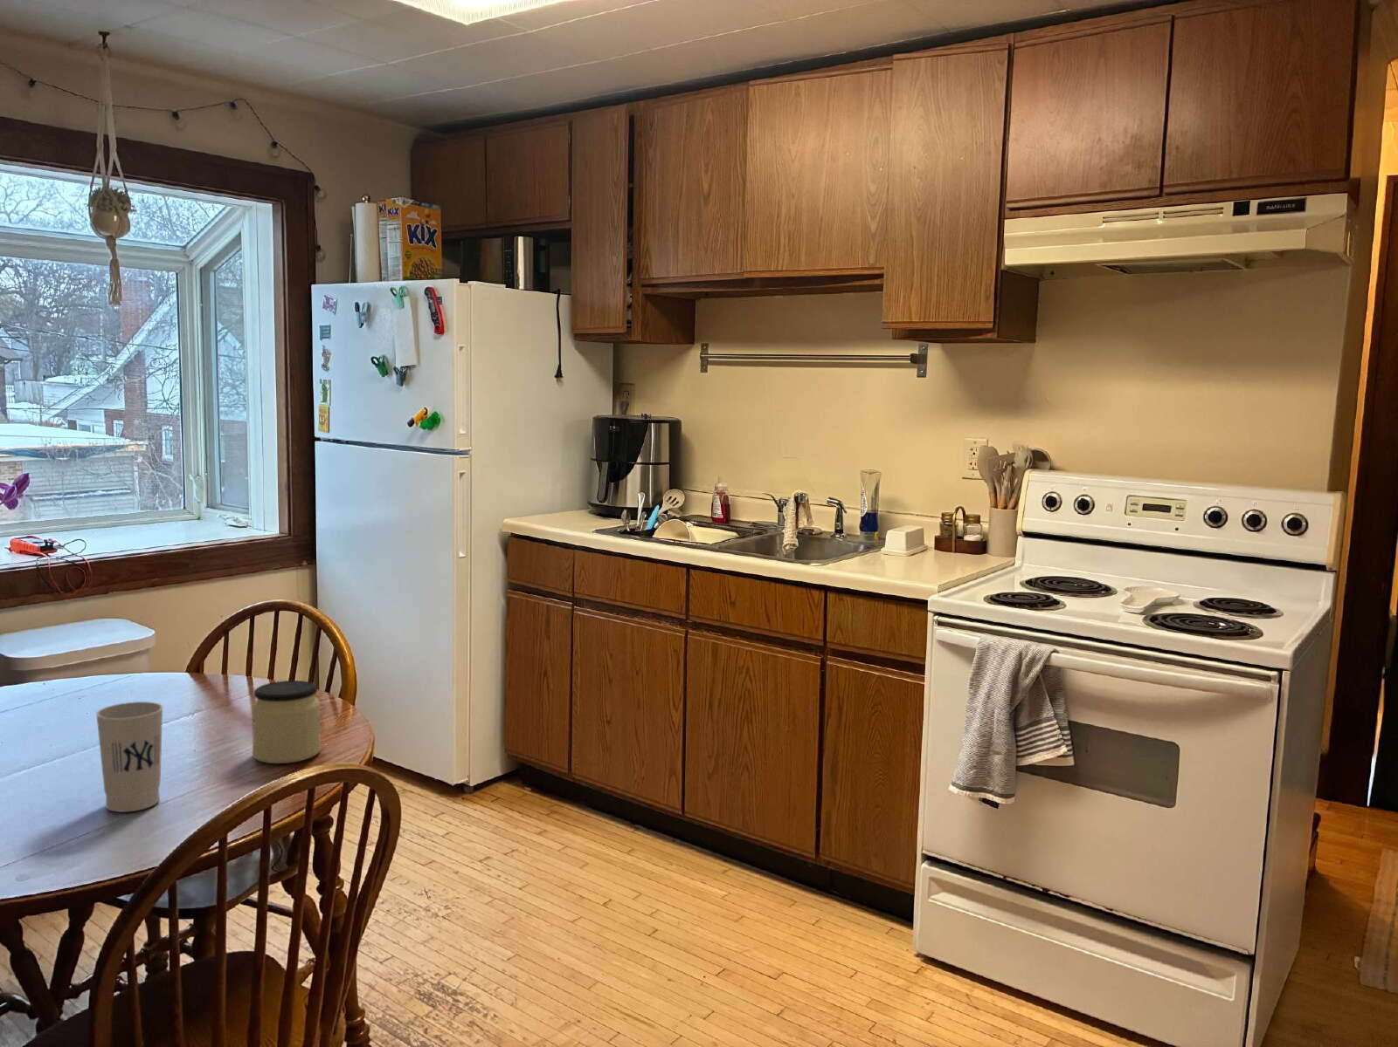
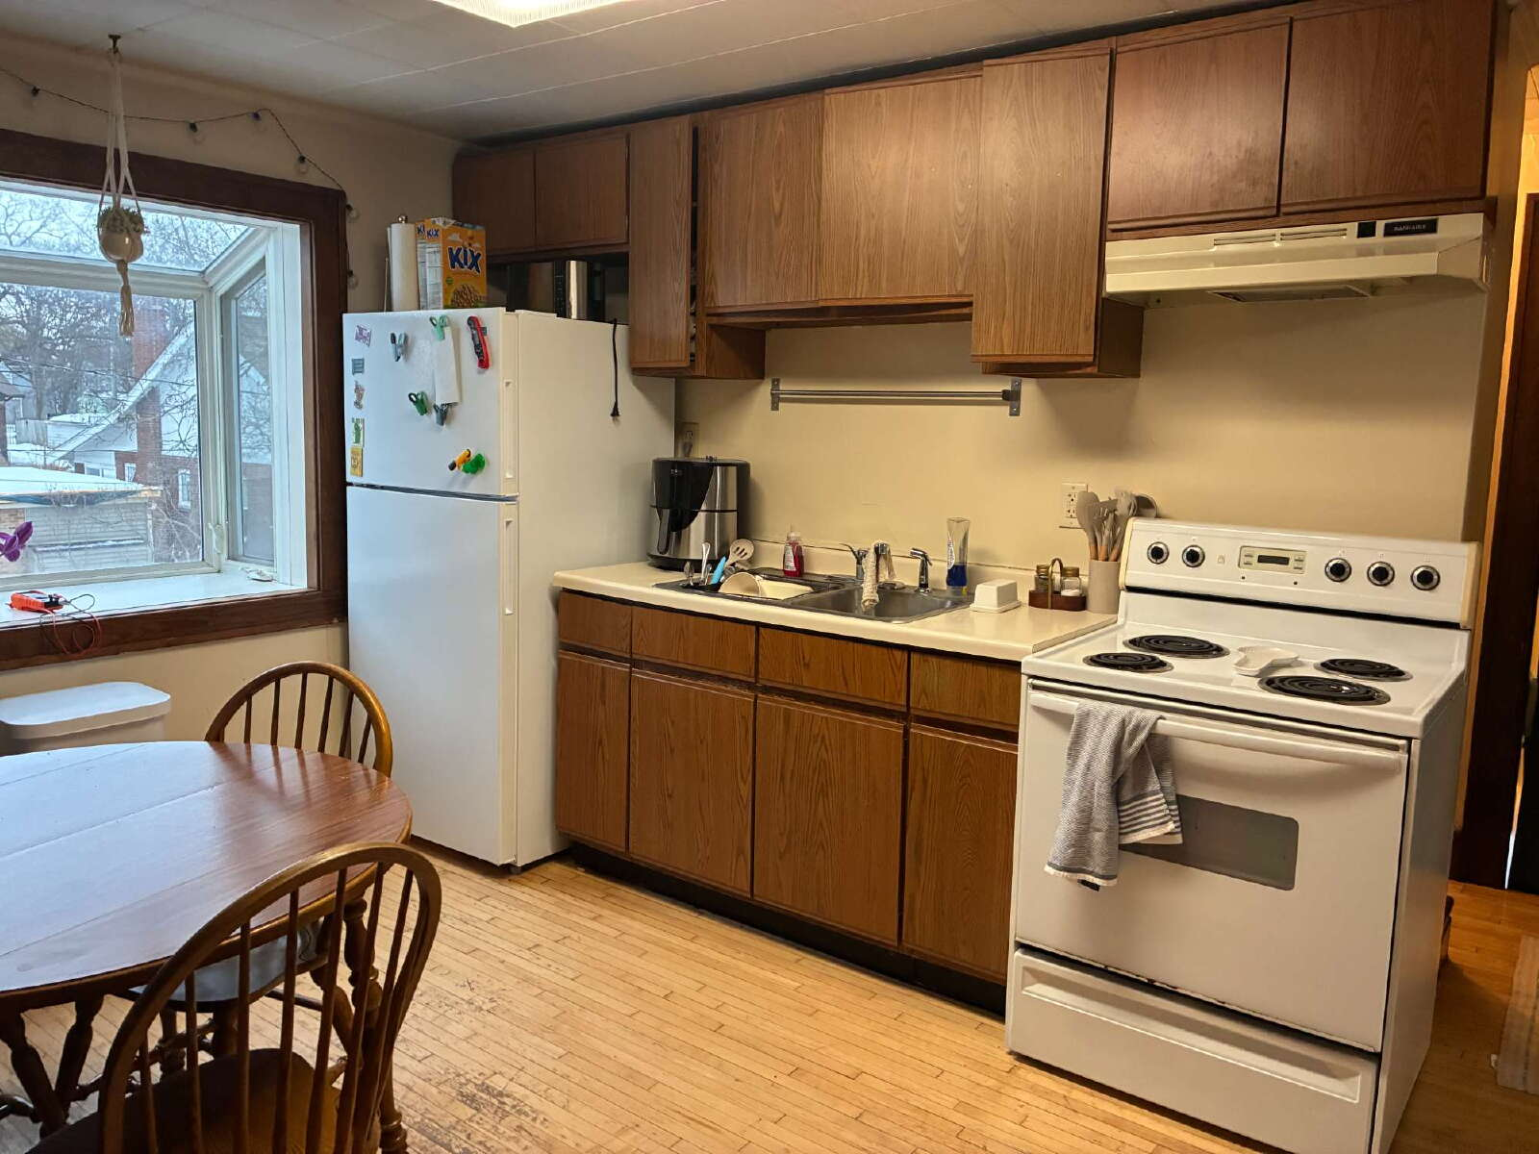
- cup (131, 757)
- jar (286, 720)
